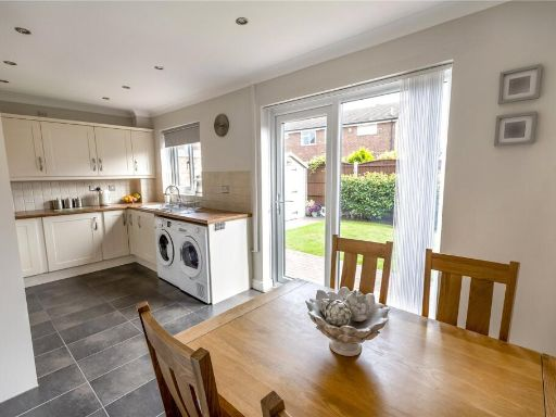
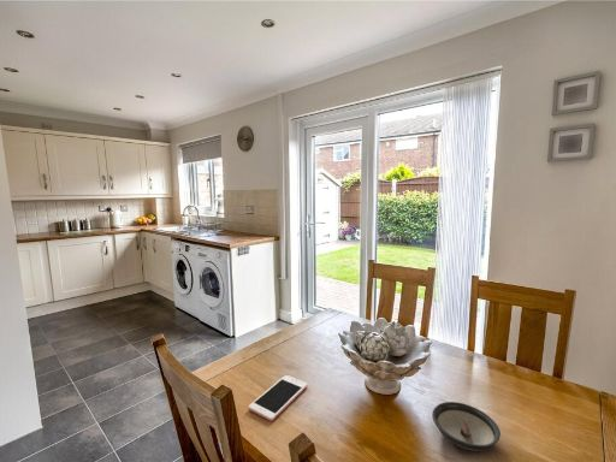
+ saucer (463, 428)
+ cell phone (279, 395)
